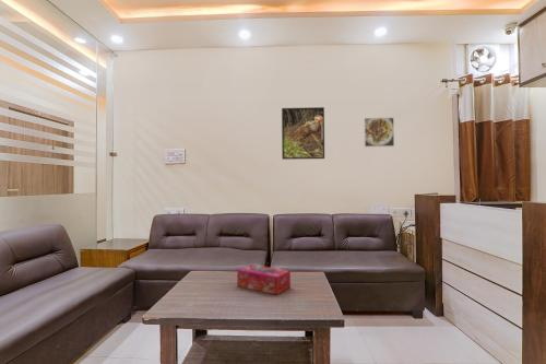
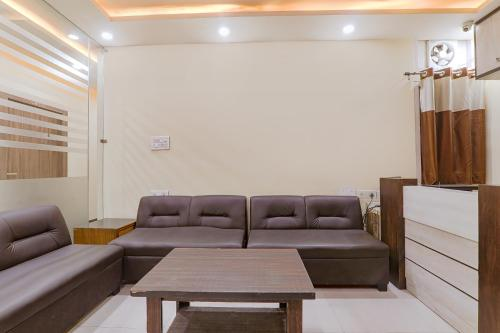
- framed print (379, 132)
- tissue box (263, 278)
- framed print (302, 133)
